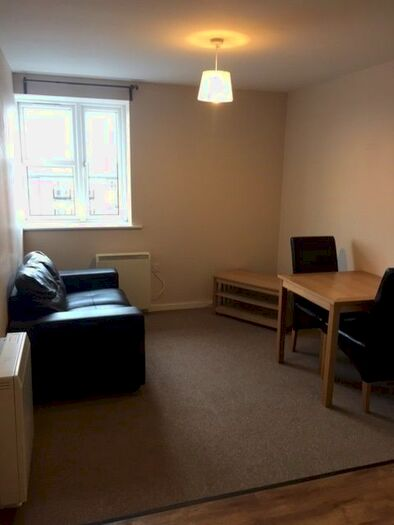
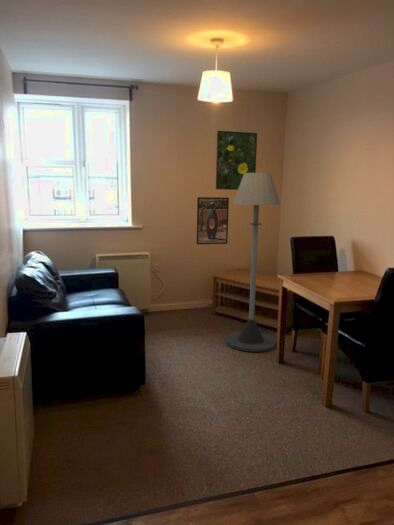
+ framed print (236, 161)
+ floor lamp (254, 260)
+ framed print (212, 220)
